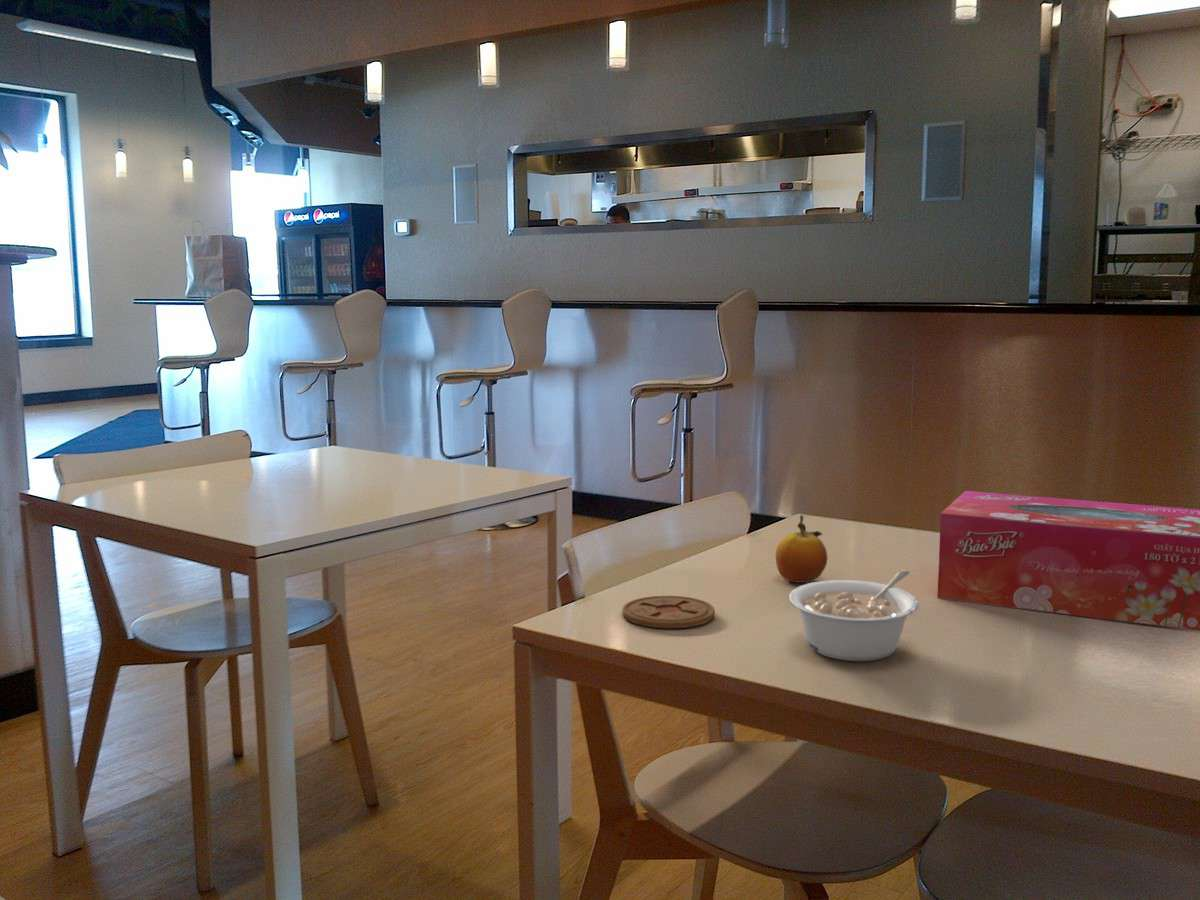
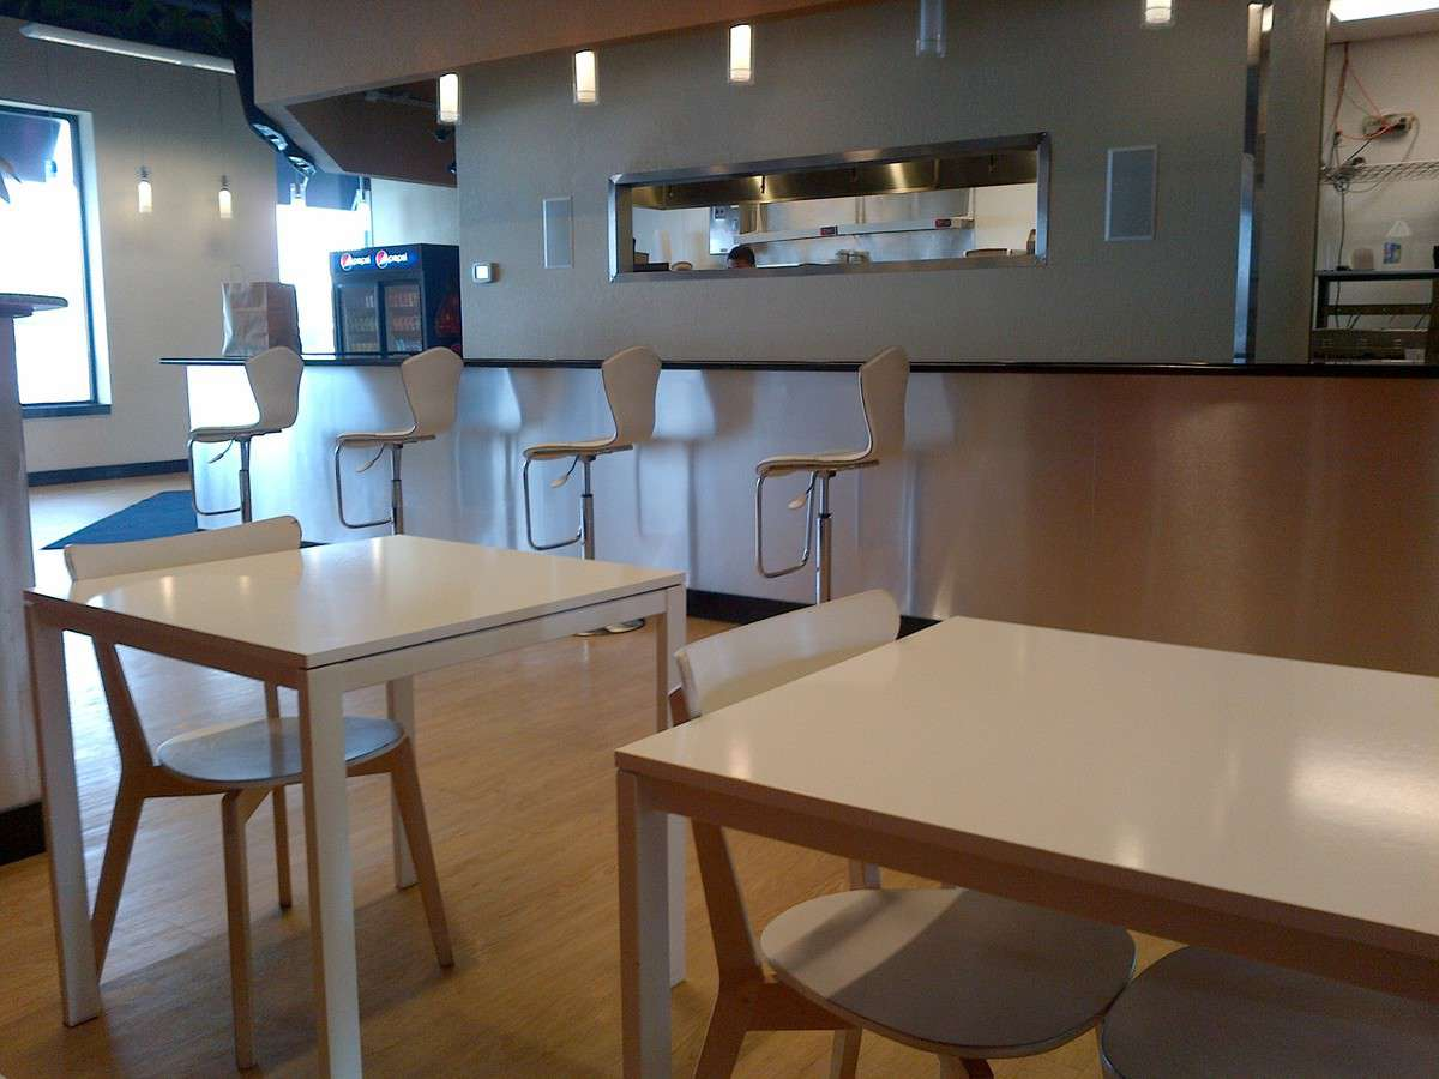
- coaster (668, 611)
- legume (852, 615)
- tissue box (1083, 555)
- fruit (805, 544)
